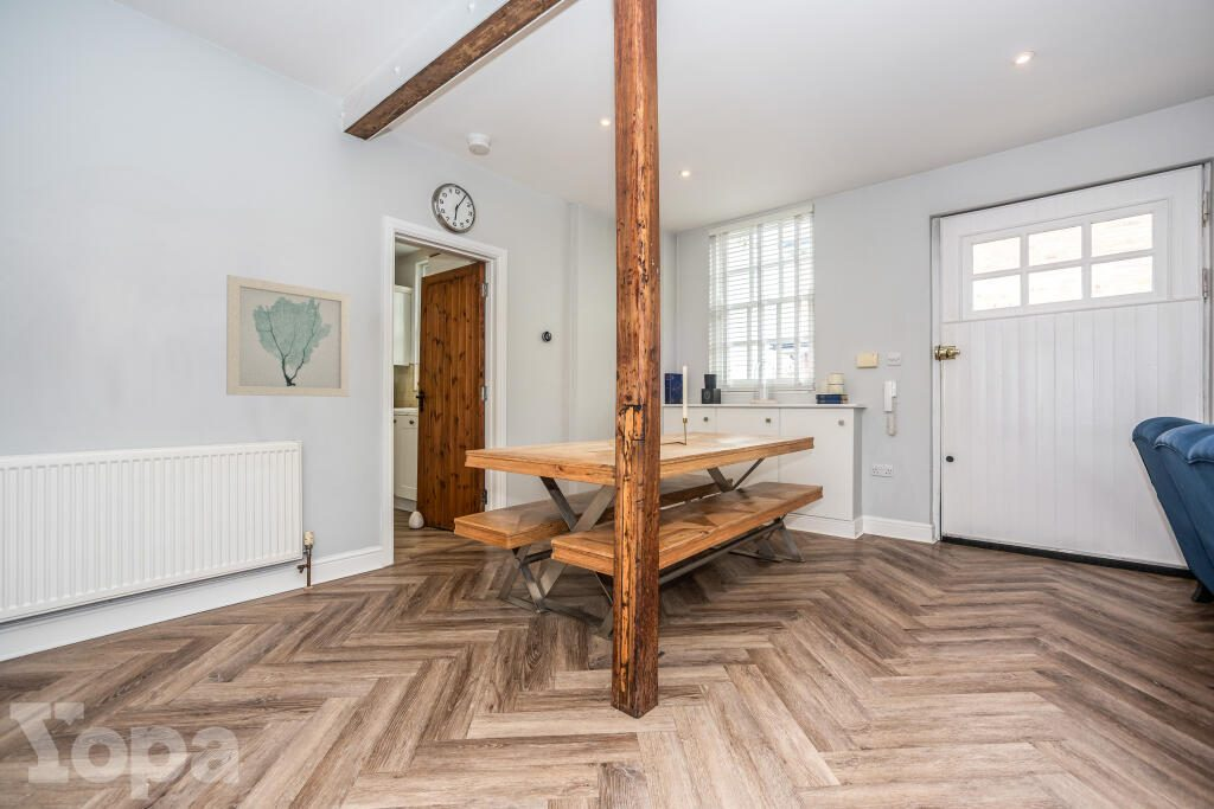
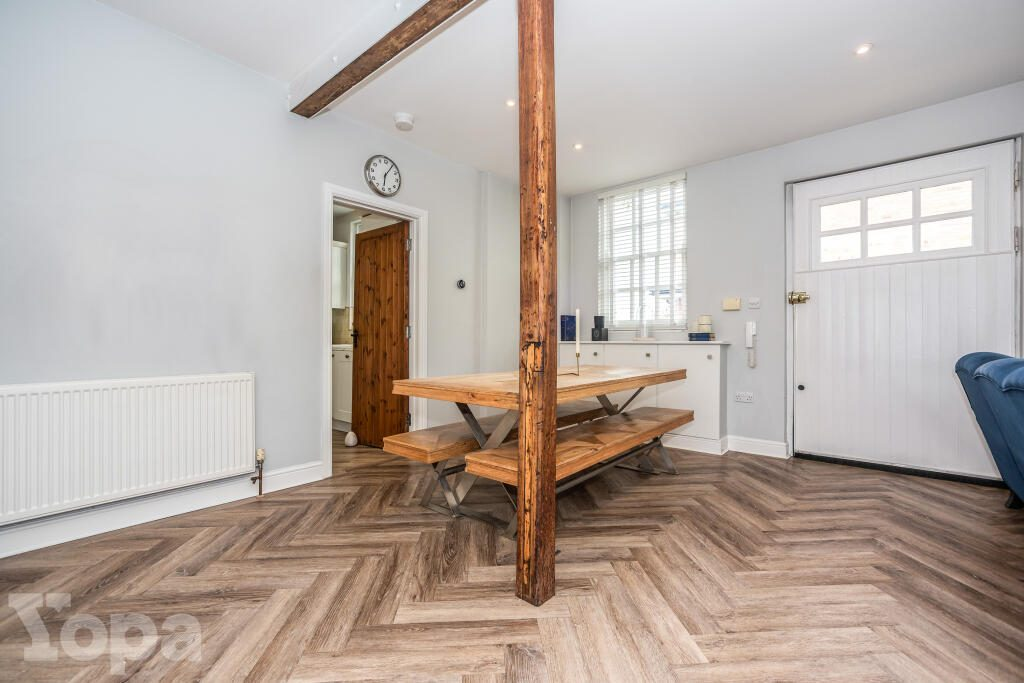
- wall art (292, 340)
